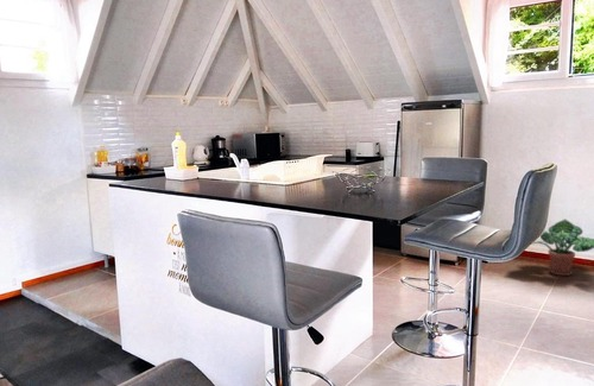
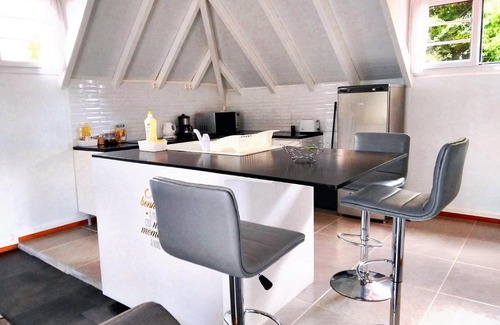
- potted plant (561, 243)
